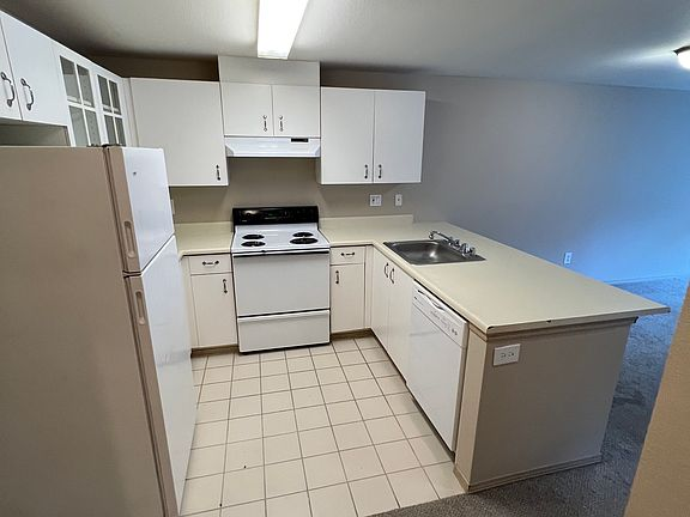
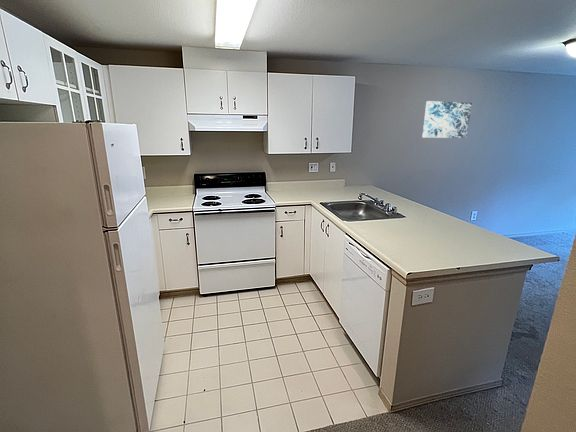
+ wall art (447, 120)
